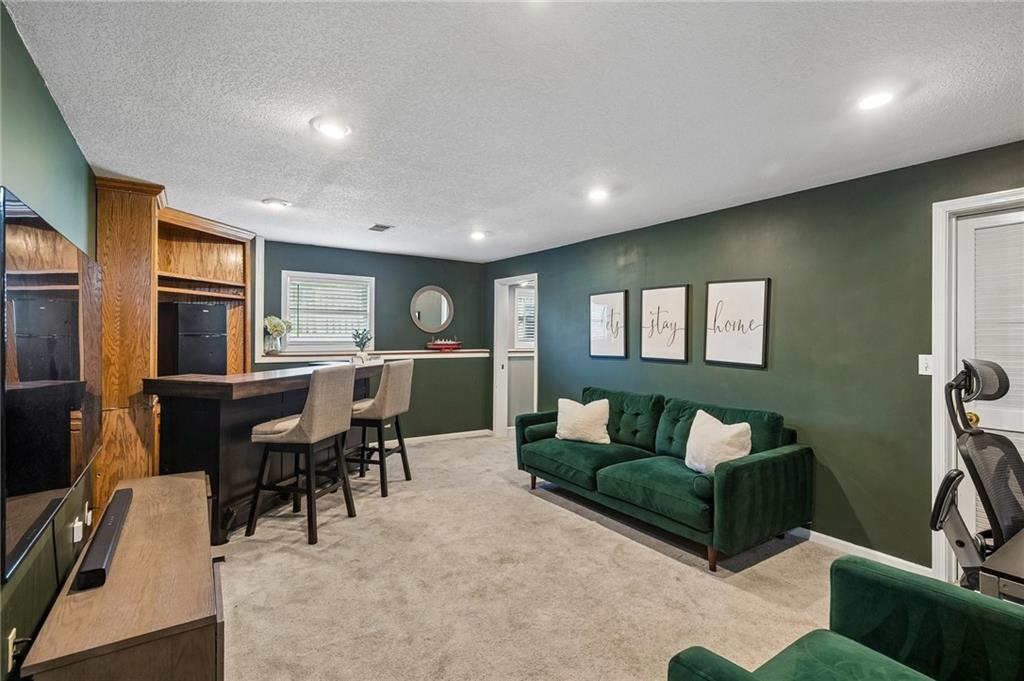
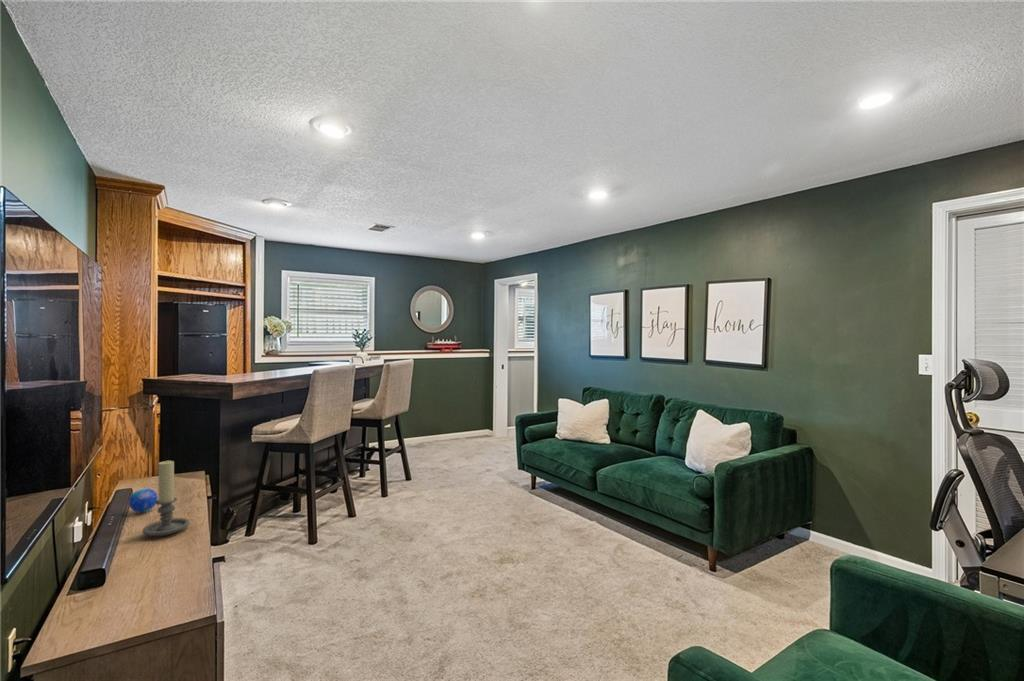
+ decorative orb (143, 500)
+ candle holder (167, 494)
